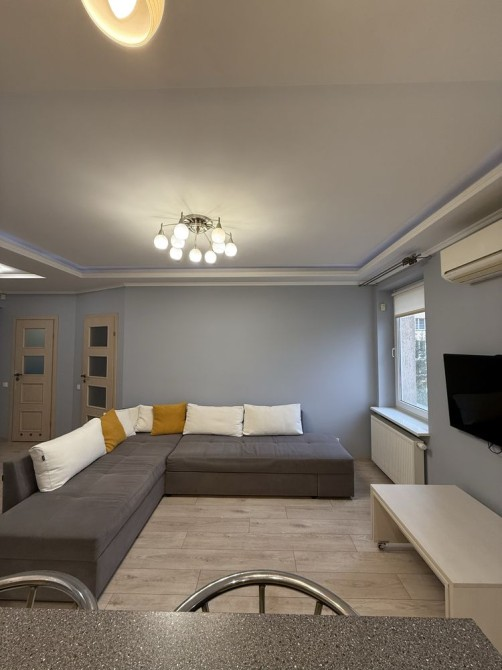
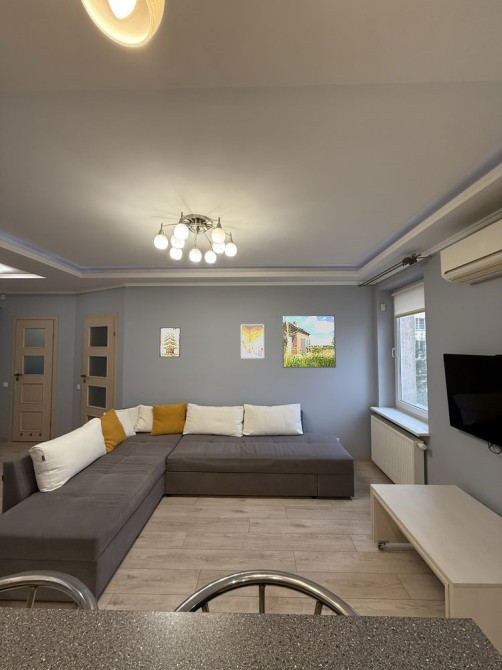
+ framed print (252, 341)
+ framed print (308, 341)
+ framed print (170, 342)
